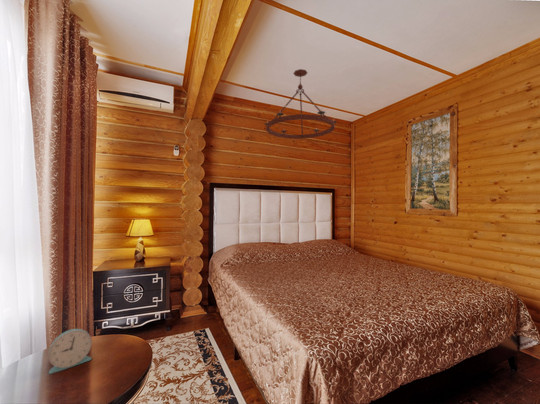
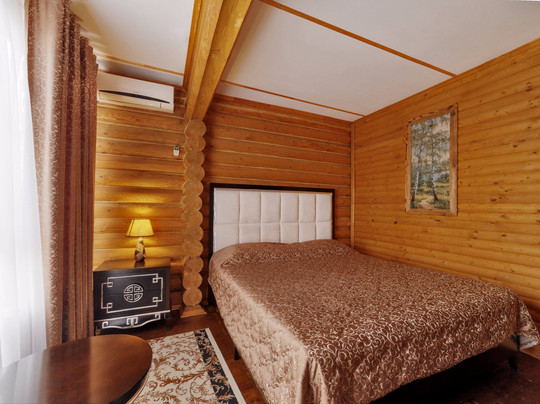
- alarm clock (70, 346)
- chandelier (300, 101)
